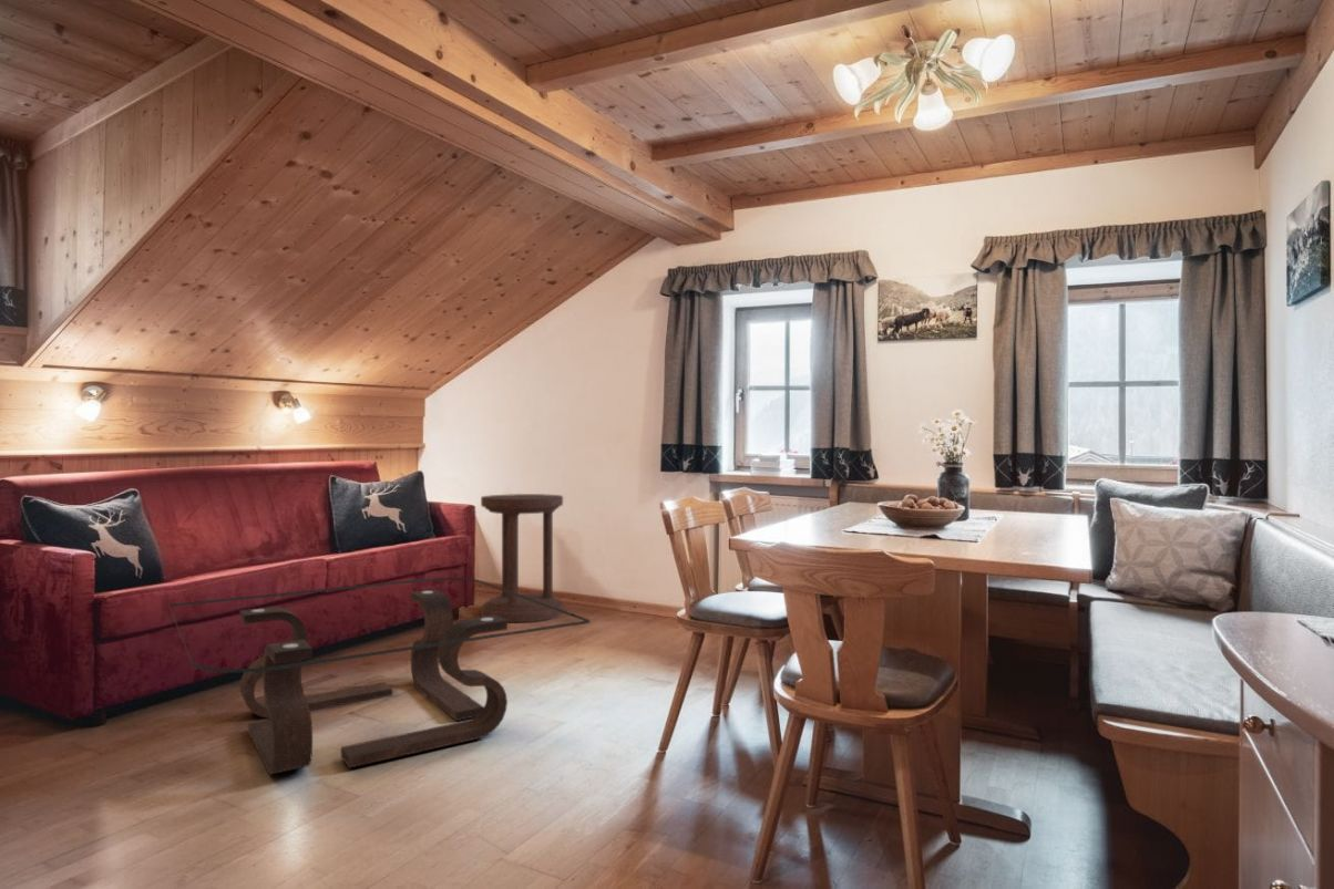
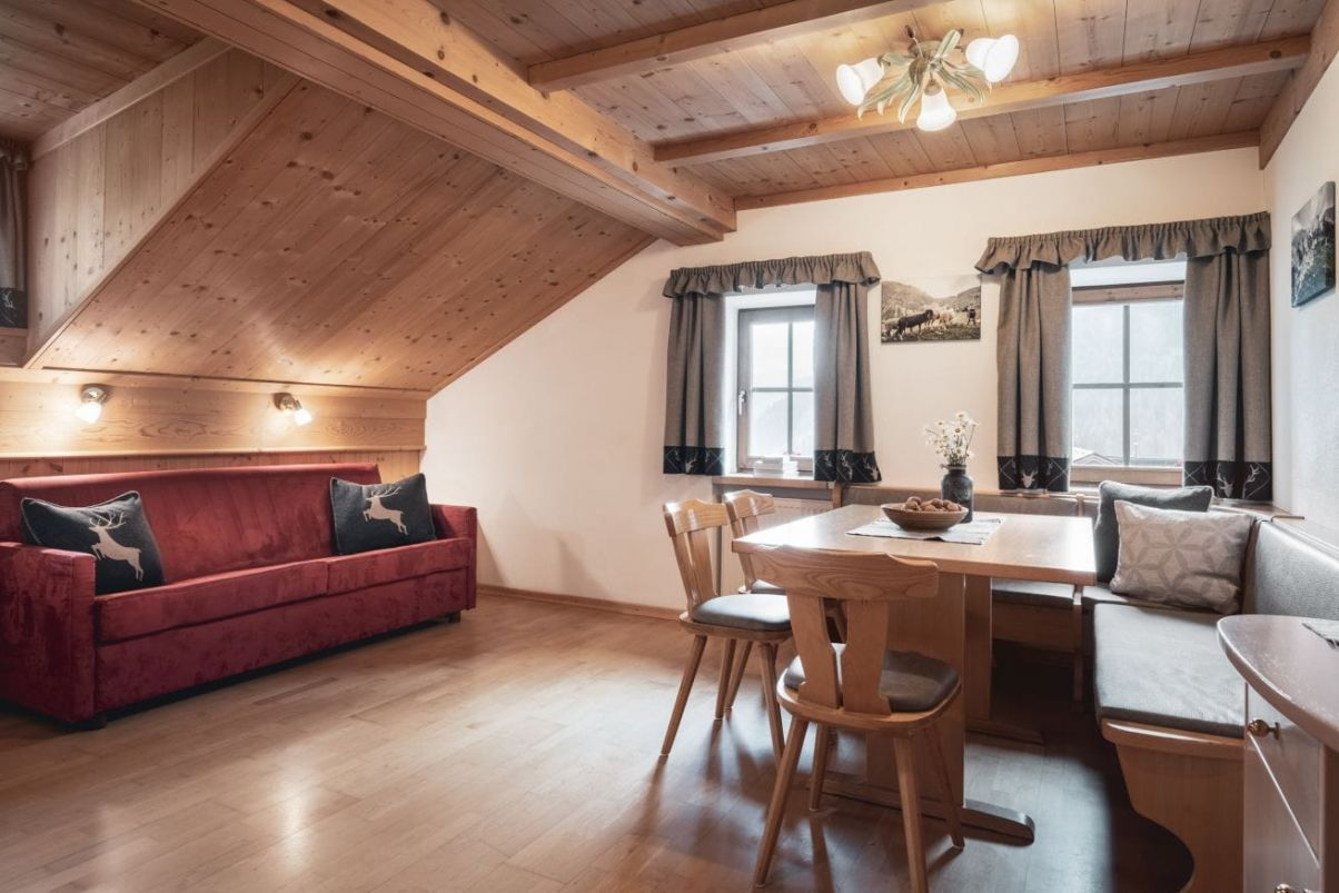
- side table (517, 555)
- coffee table (369, 655)
